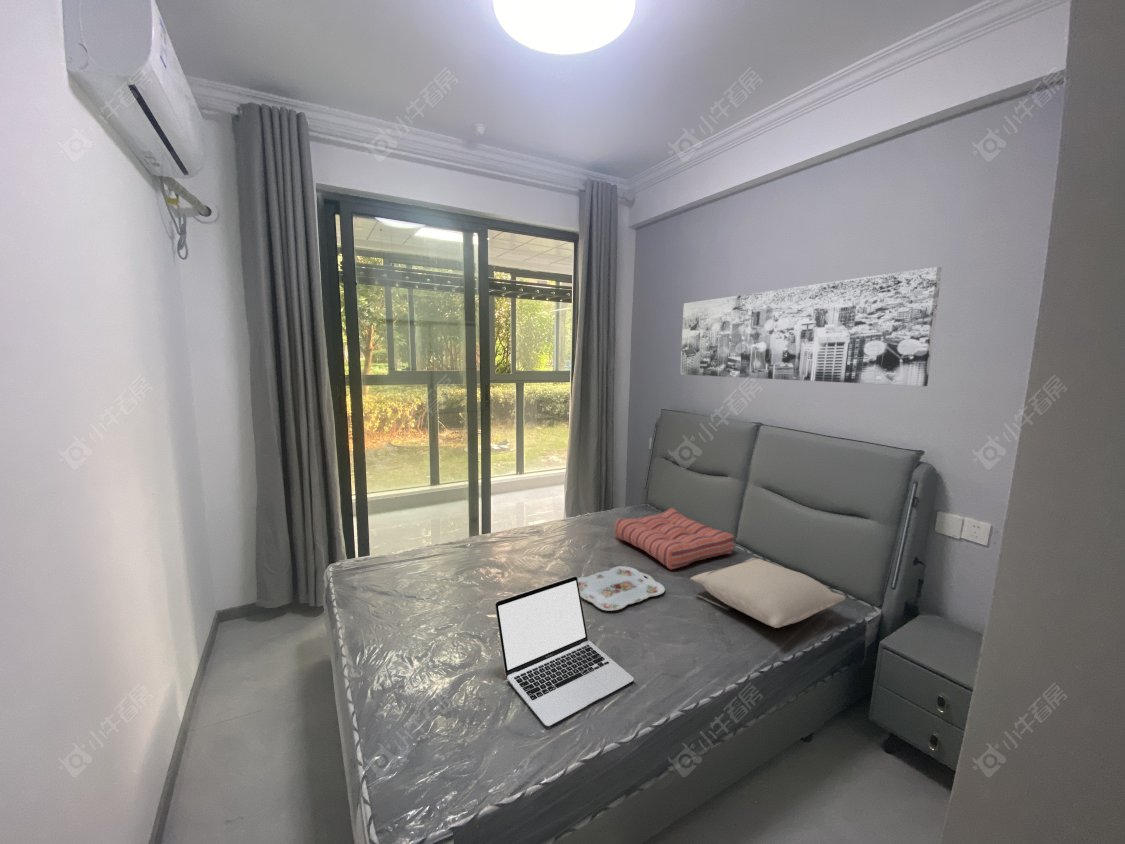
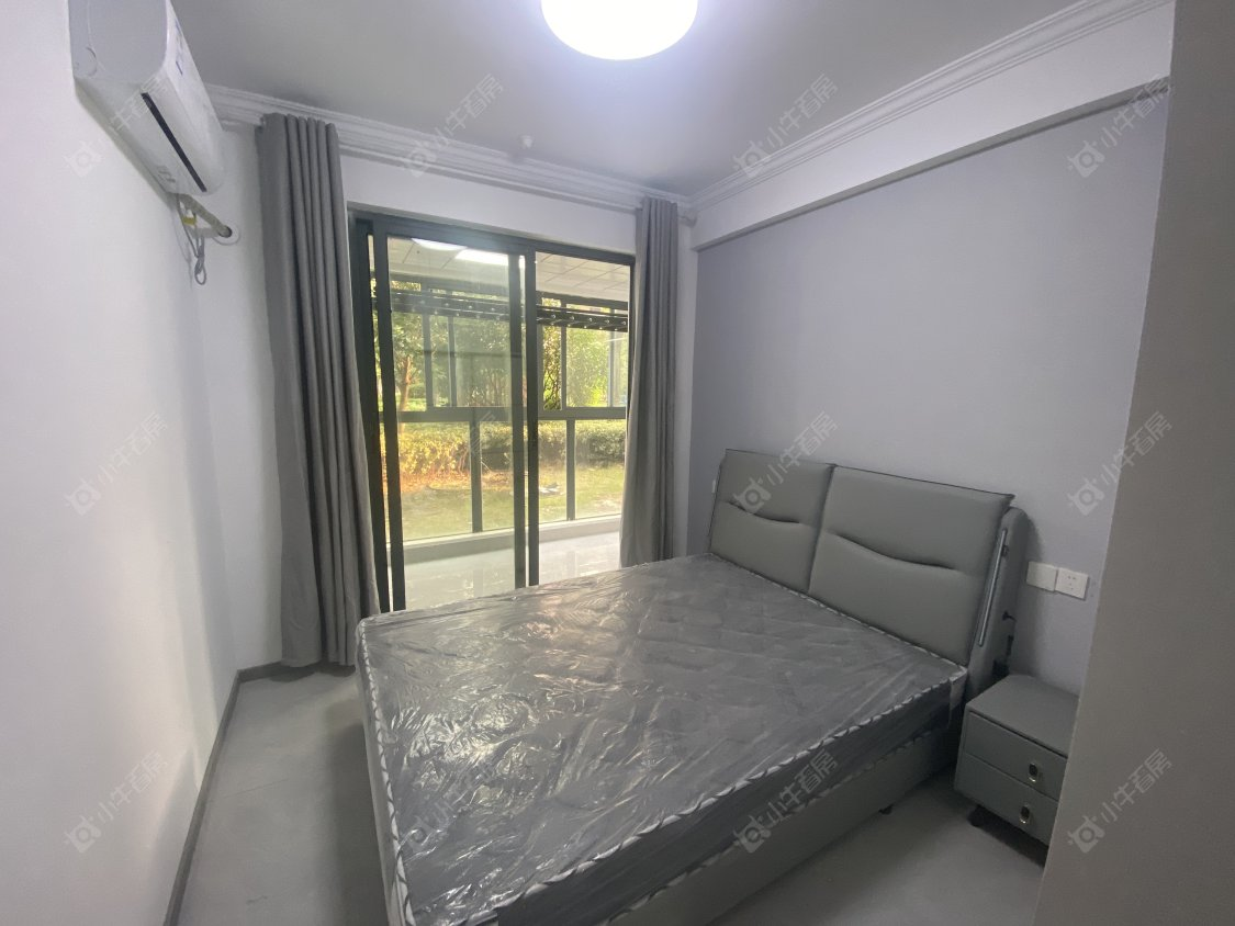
- pillow (763, 588)
- wall art (776, 335)
- serving tray (617, 587)
- seat cushion (671, 535)
- laptop (564, 641)
